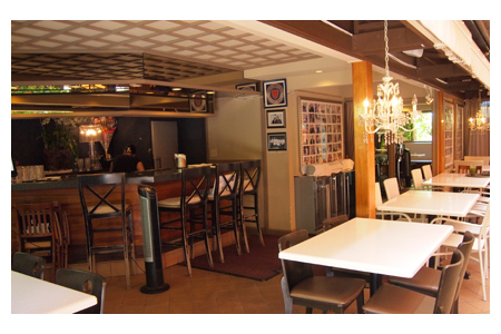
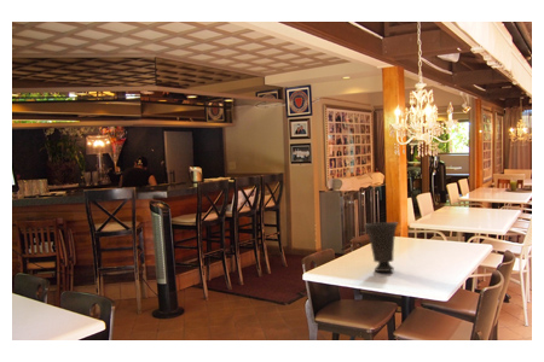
+ vase (381, 246)
